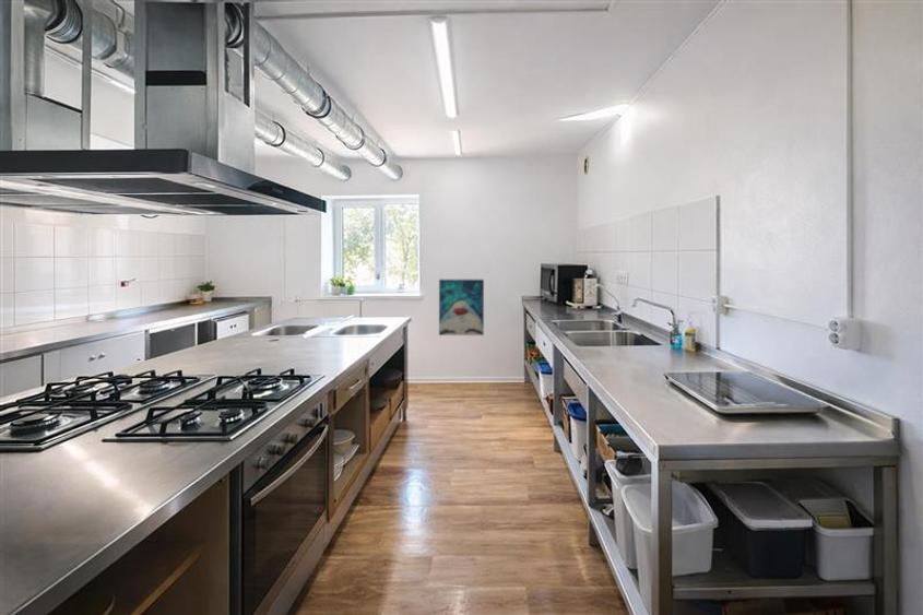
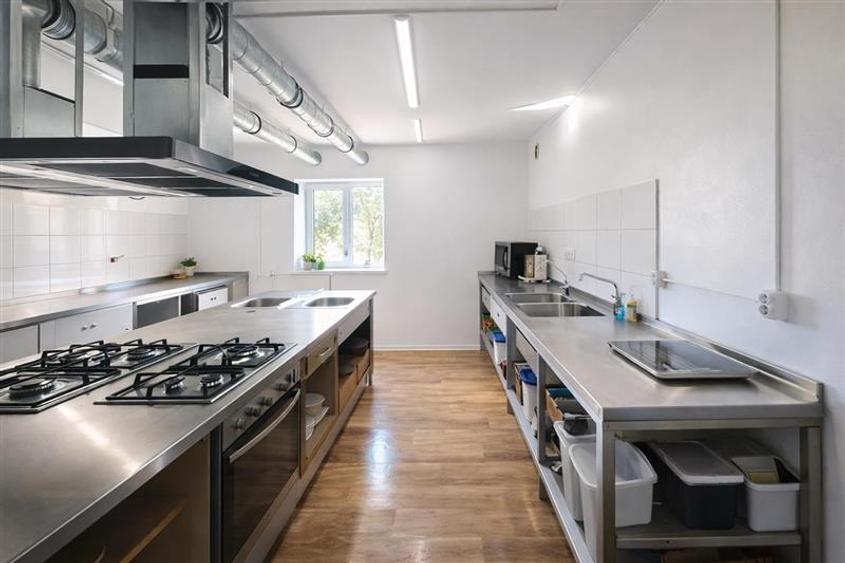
- wall art (461, 307)
